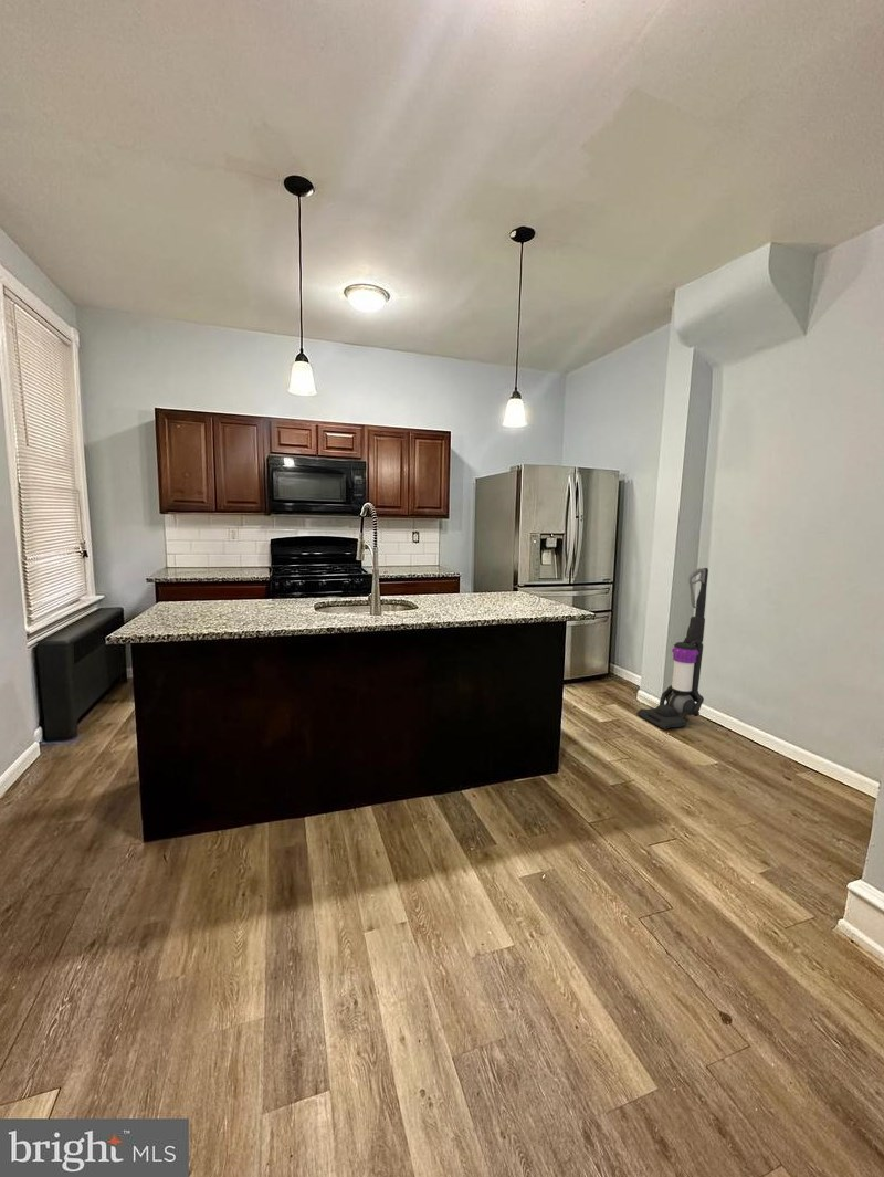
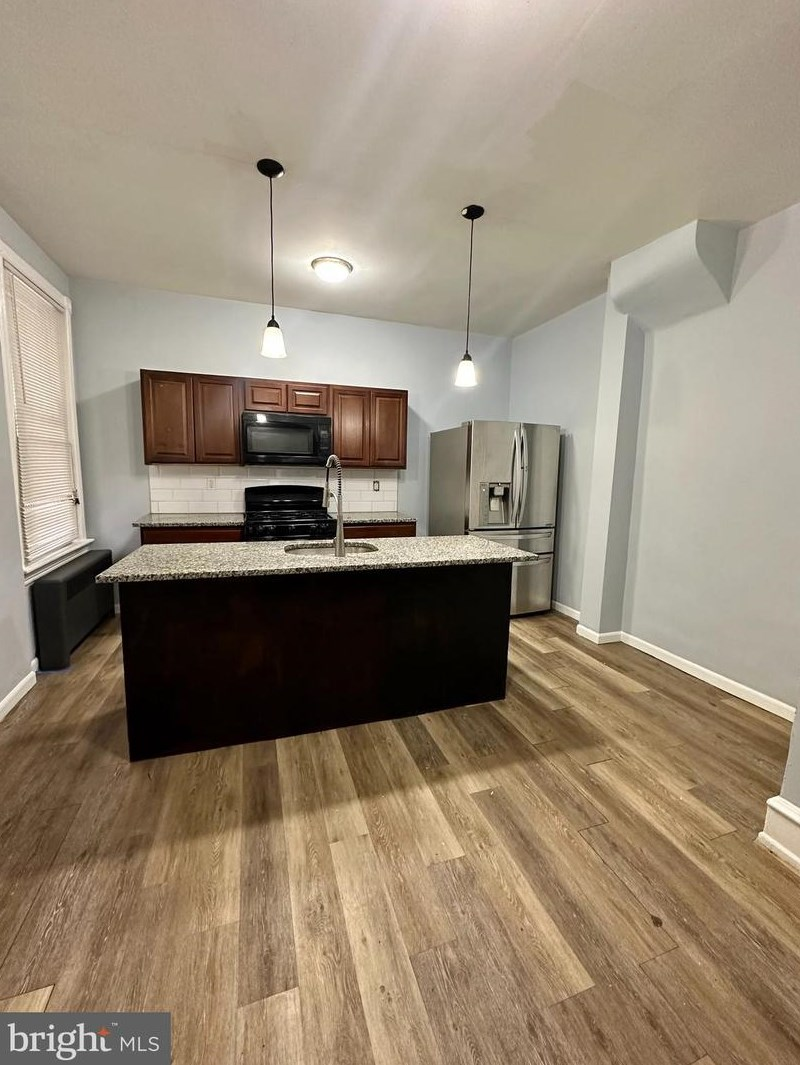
- vacuum cleaner (681, 644)
